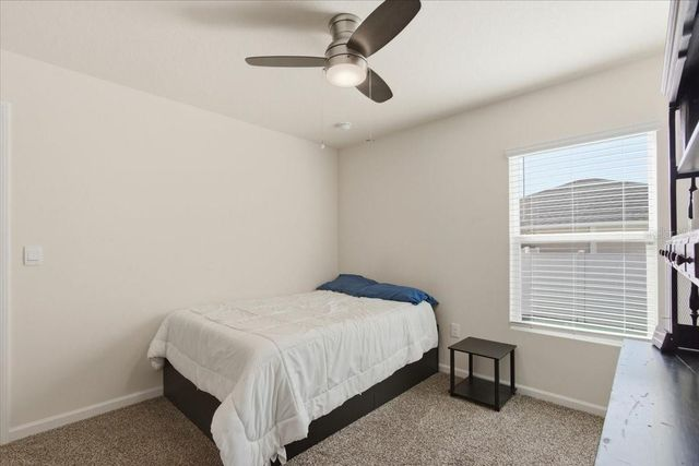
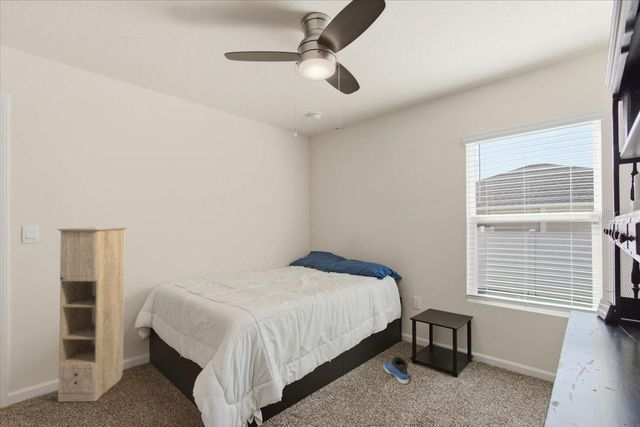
+ storage cabinet (93, 308)
+ sneaker (395, 365)
